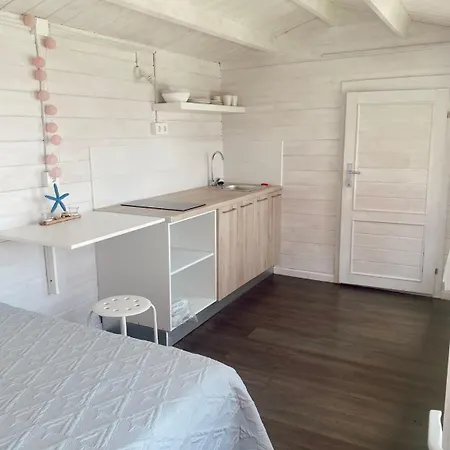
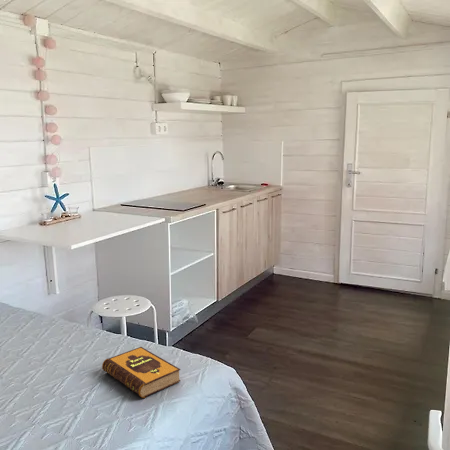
+ hardback book (140, 371)
